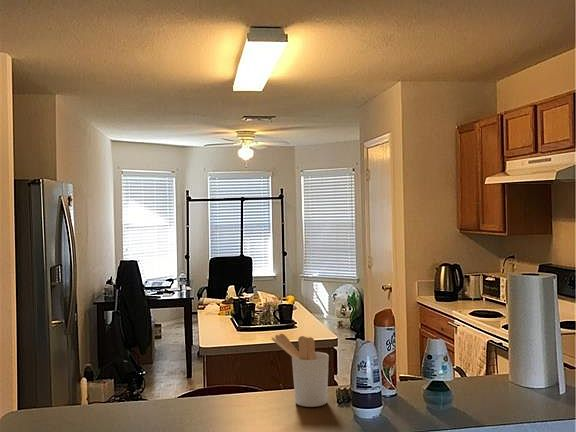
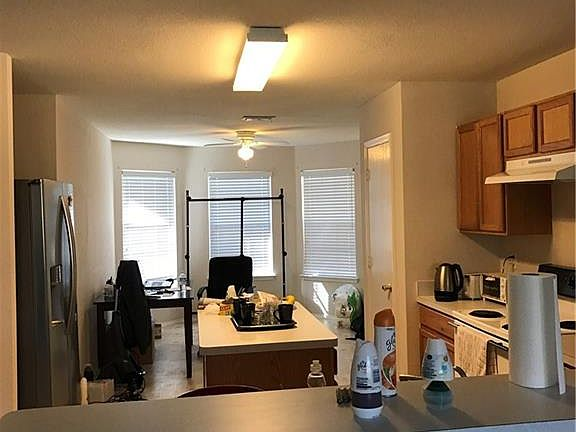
- utensil holder (300, 367)
